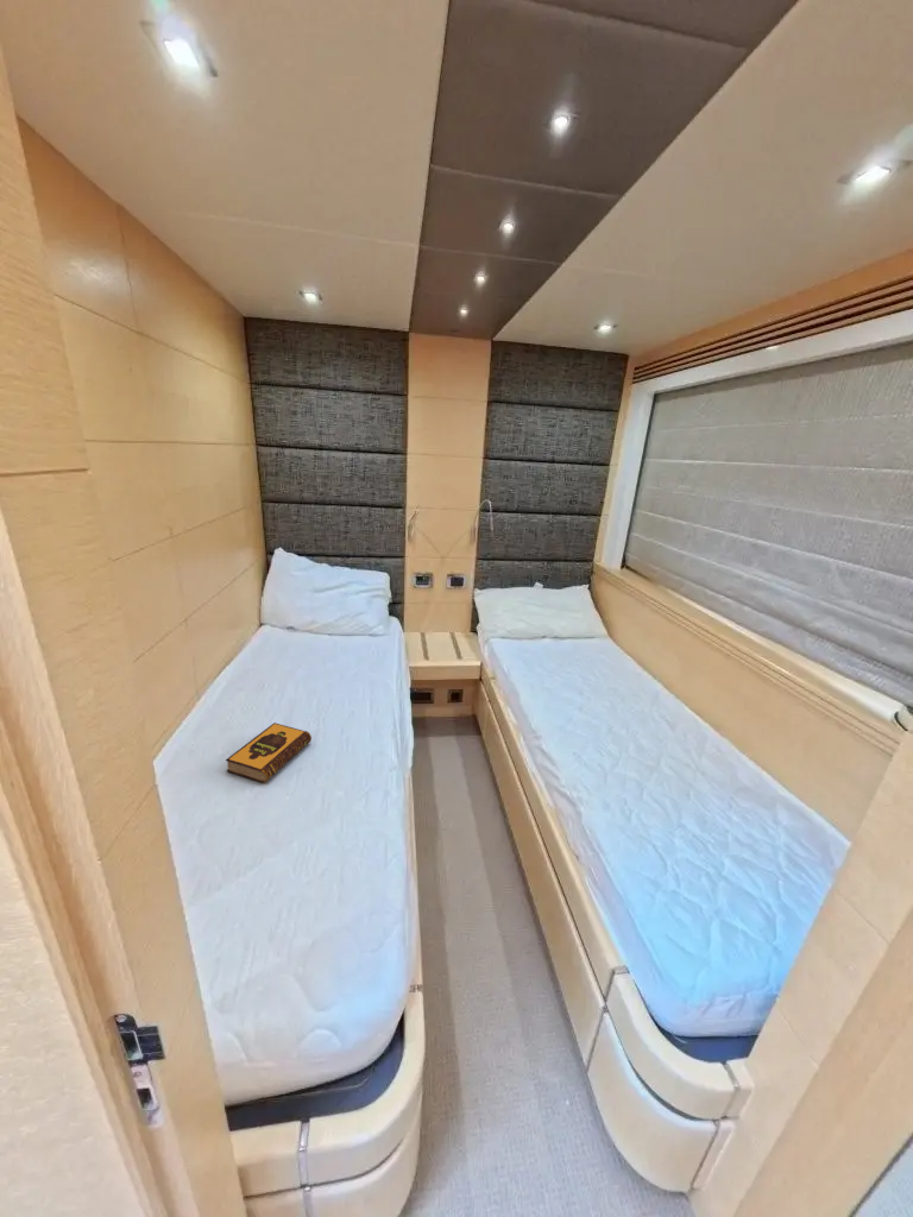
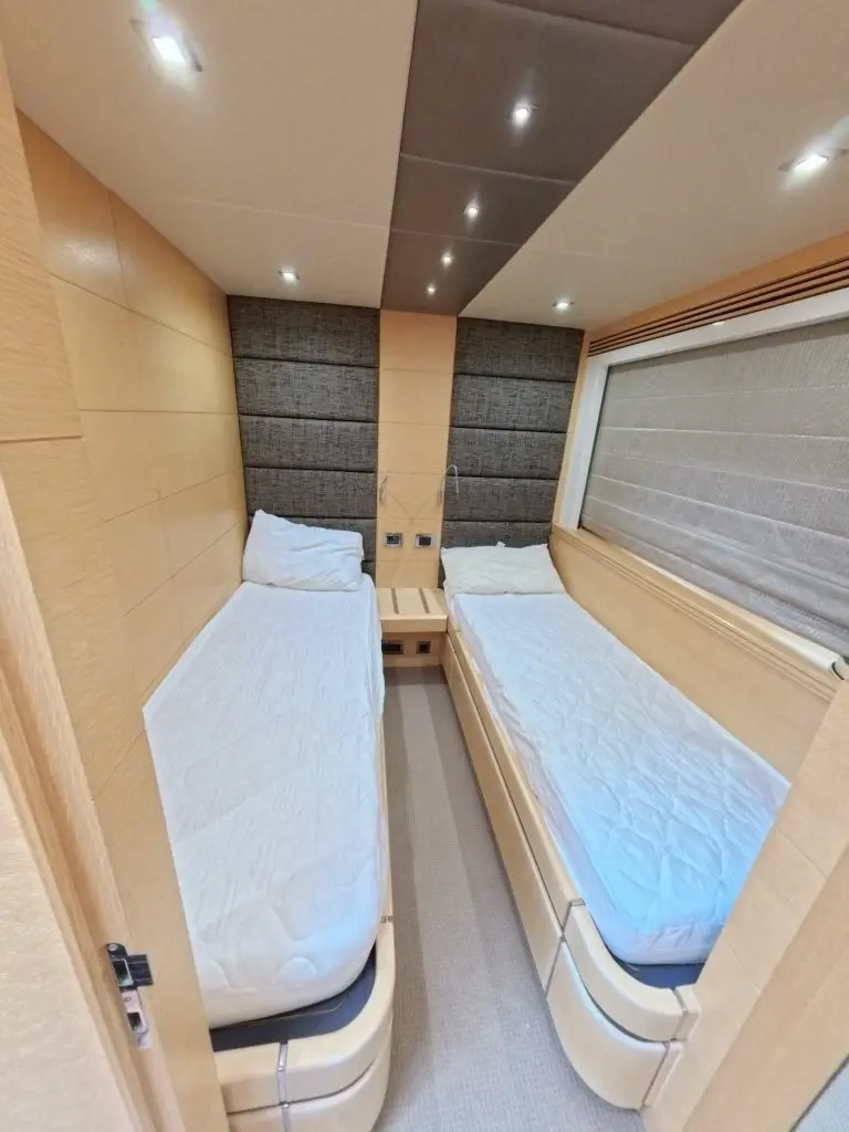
- hardback book (271, 751)
